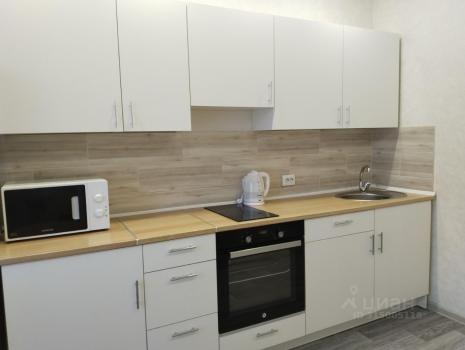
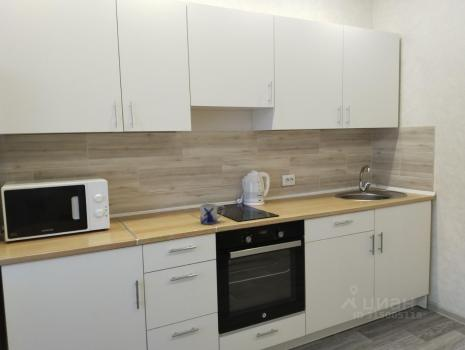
+ mug (211, 213)
